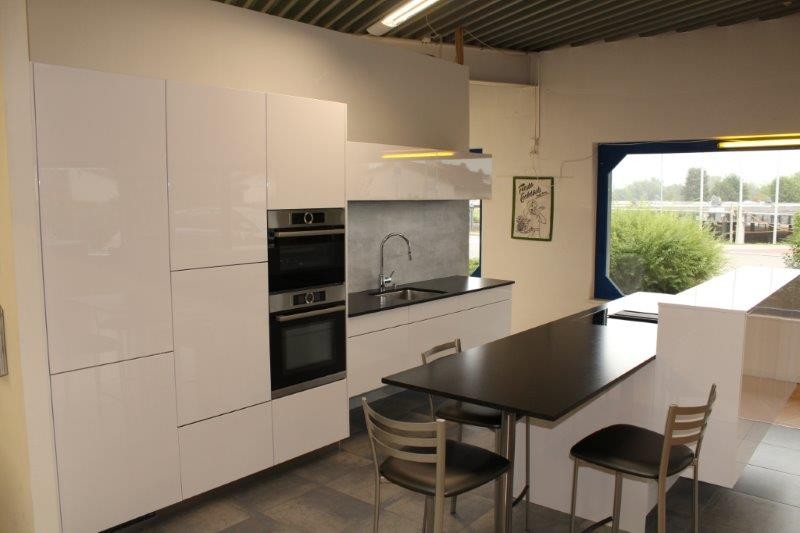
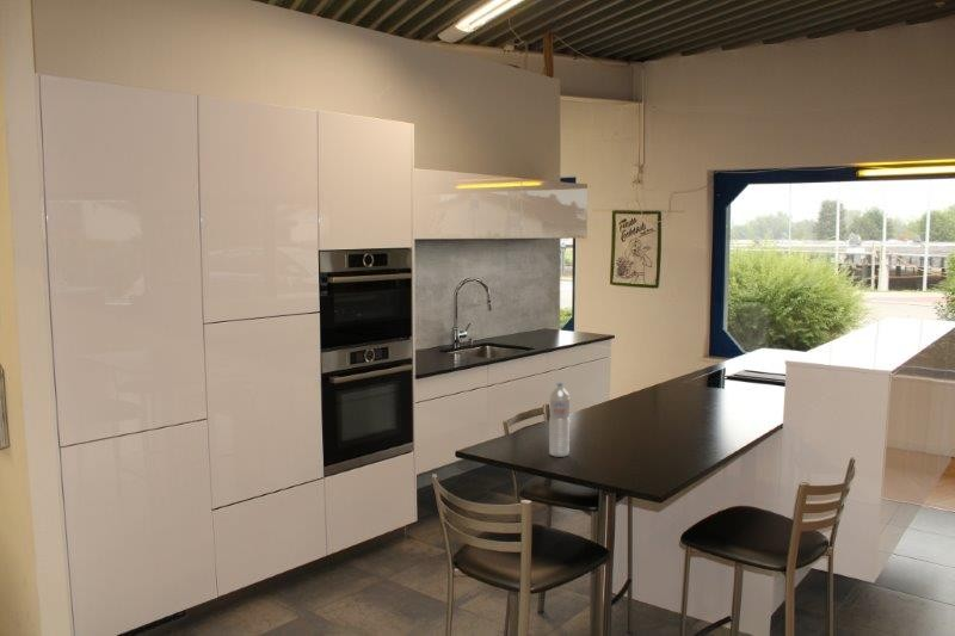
+ water bottle (559, 419)
